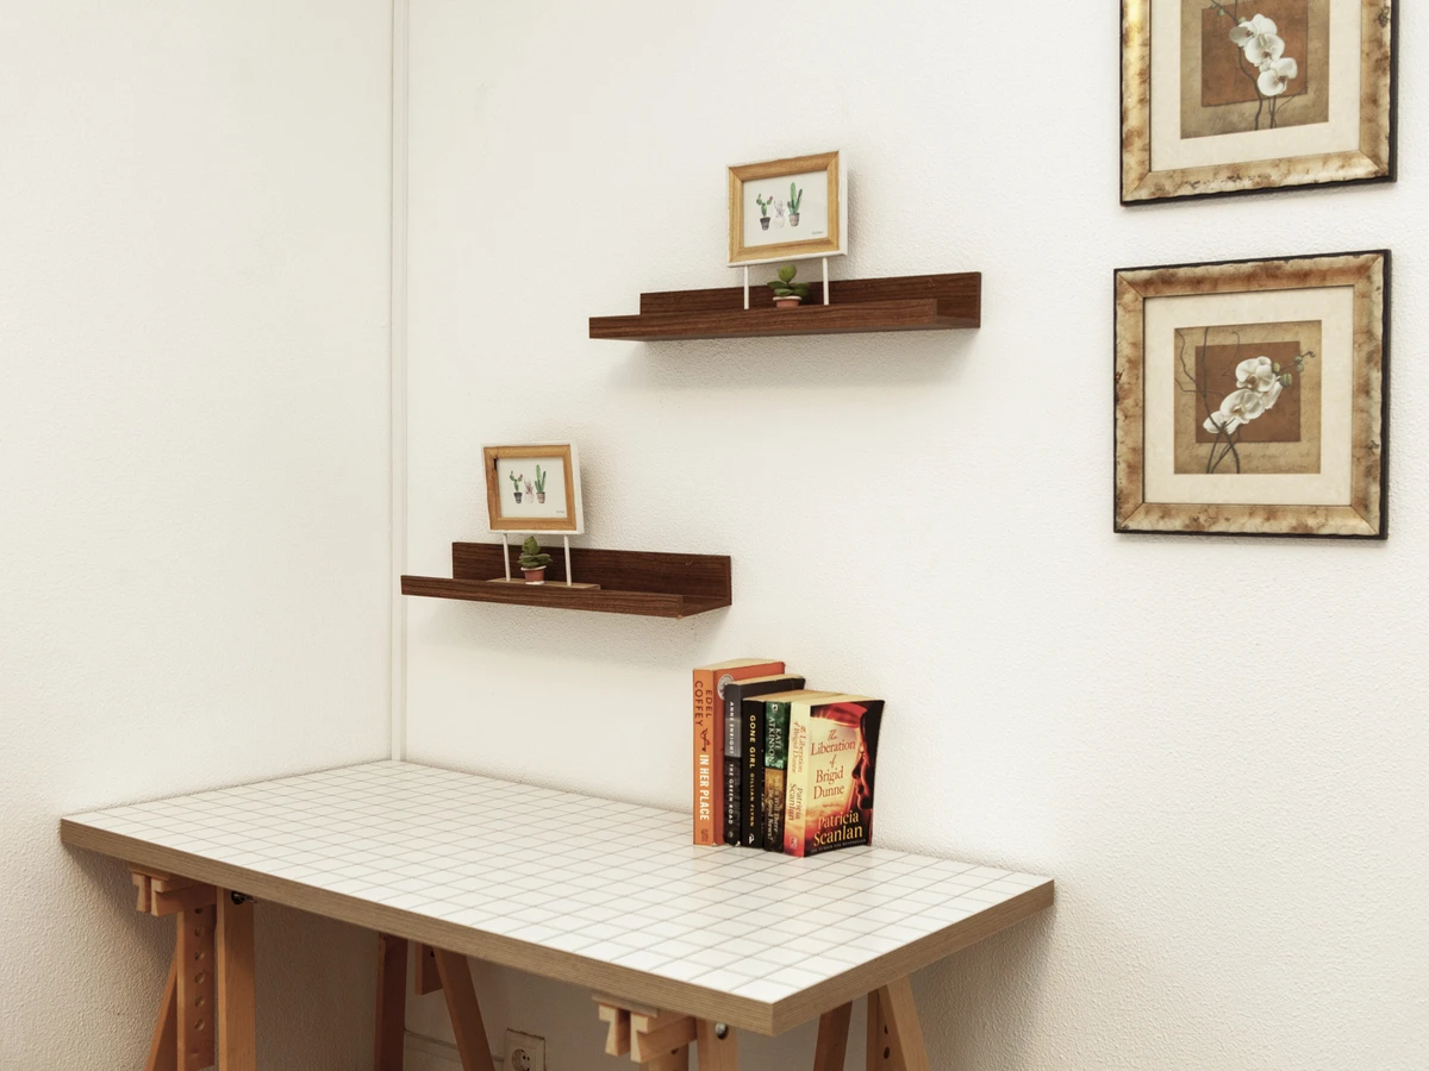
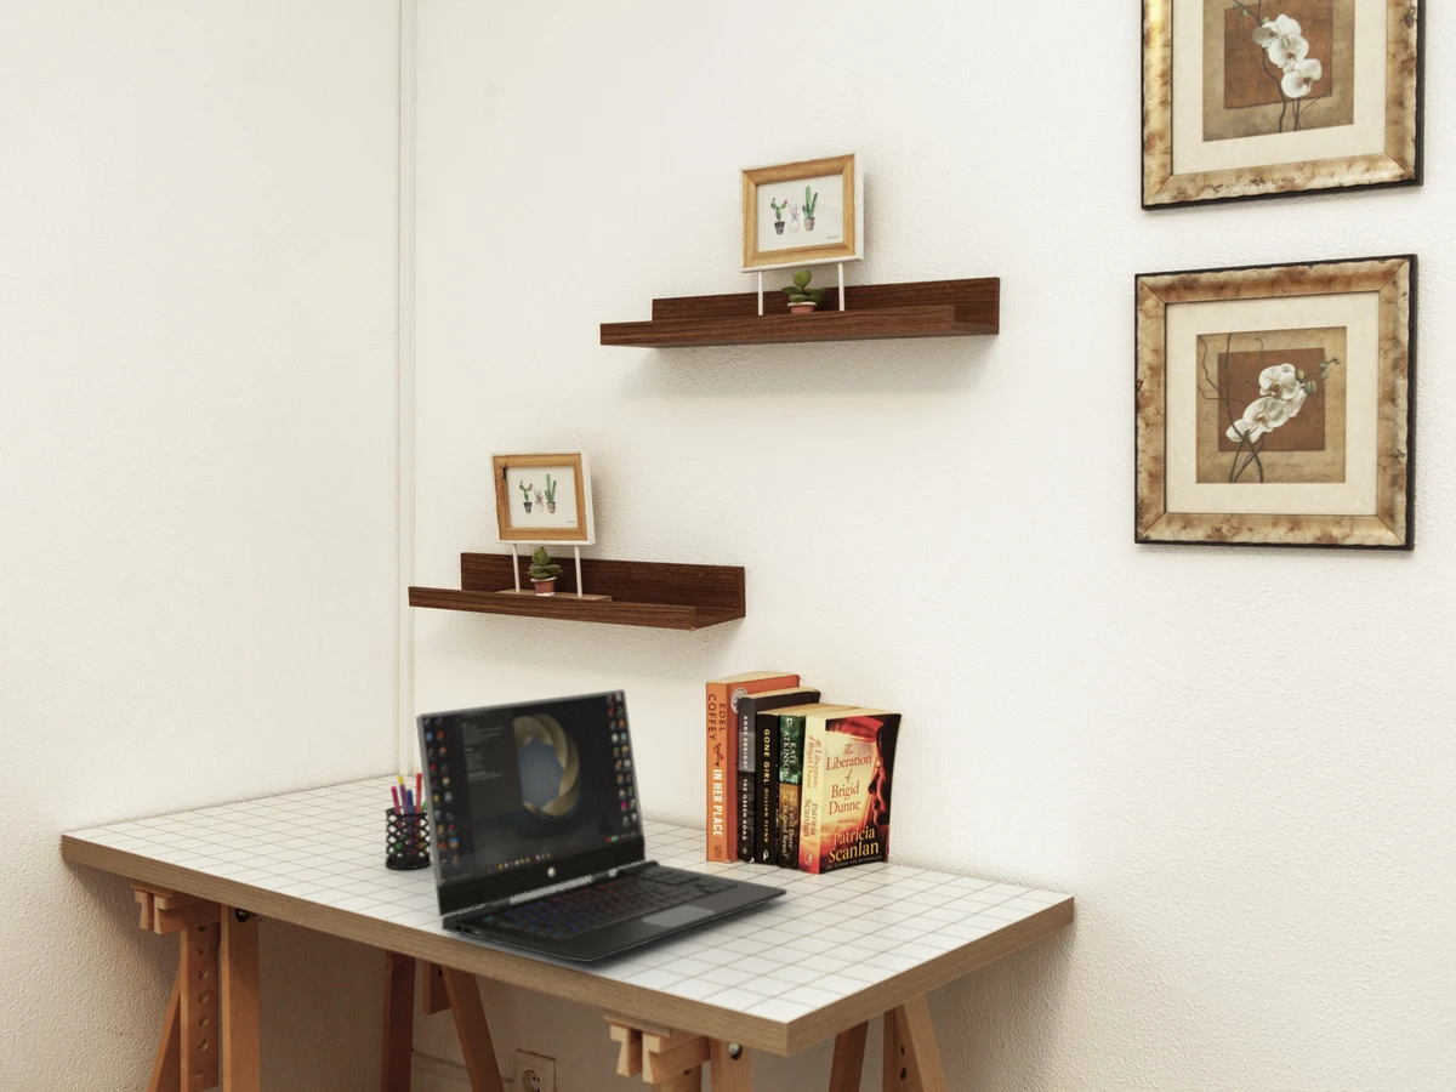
+ laptop (608, 812)
+ pen holder (414, 817)
